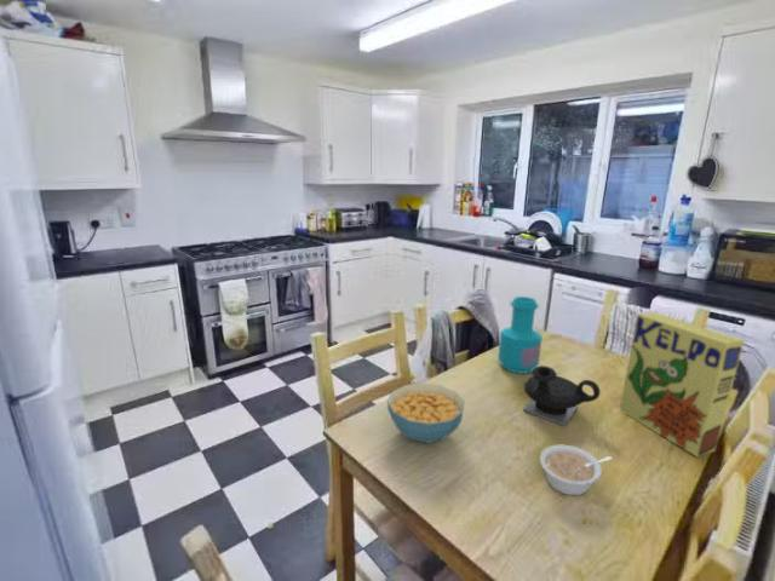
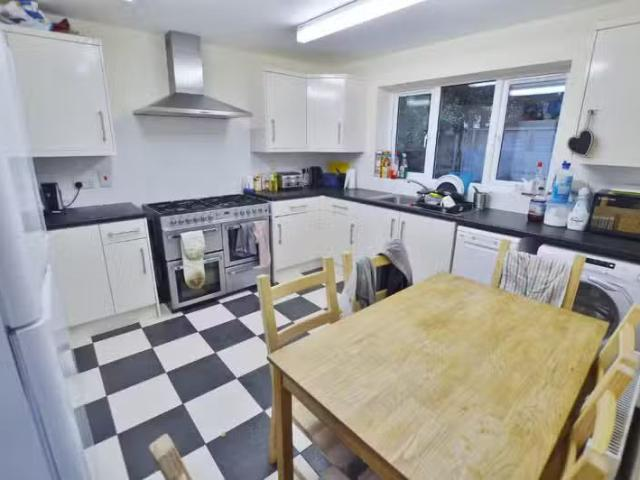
- cereal bowl (425, 418)
- legume (570, 468)
- teapot (558, 389)
- bottle (521, 333)
- cereal box (673, 379)
